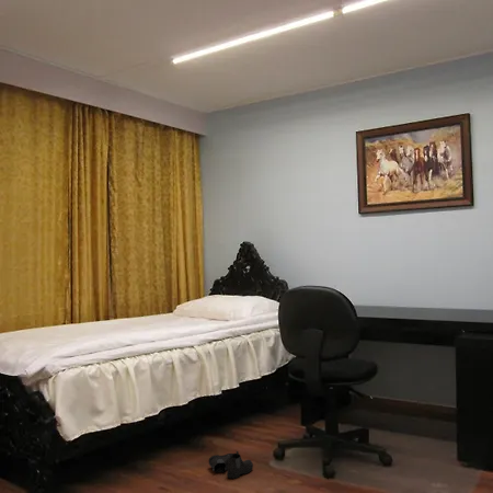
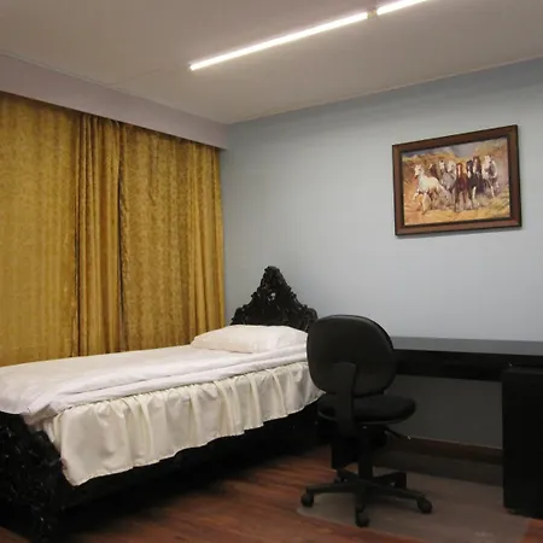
- boots (228, 458)
